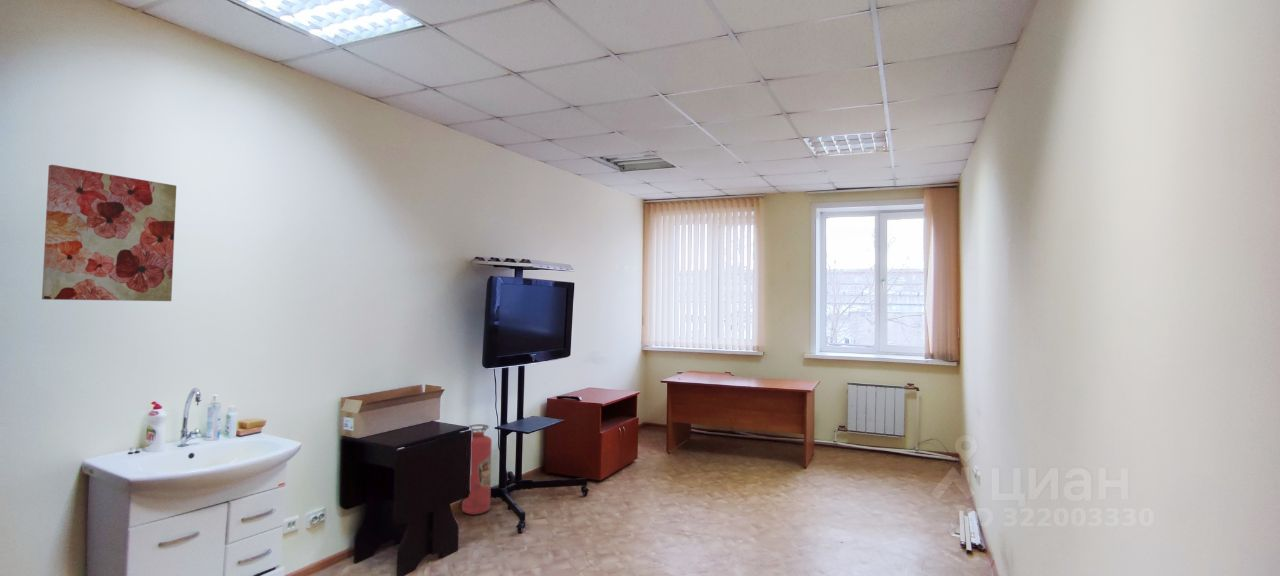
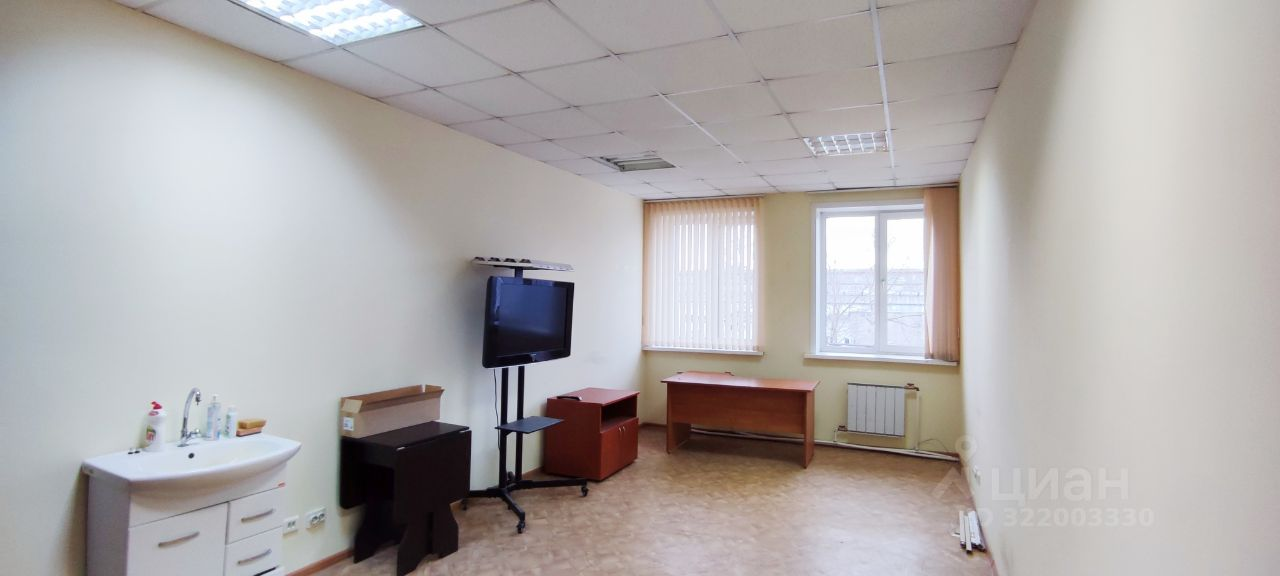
- fire extinguisher (477, 468)
- wall art (114, 238)
